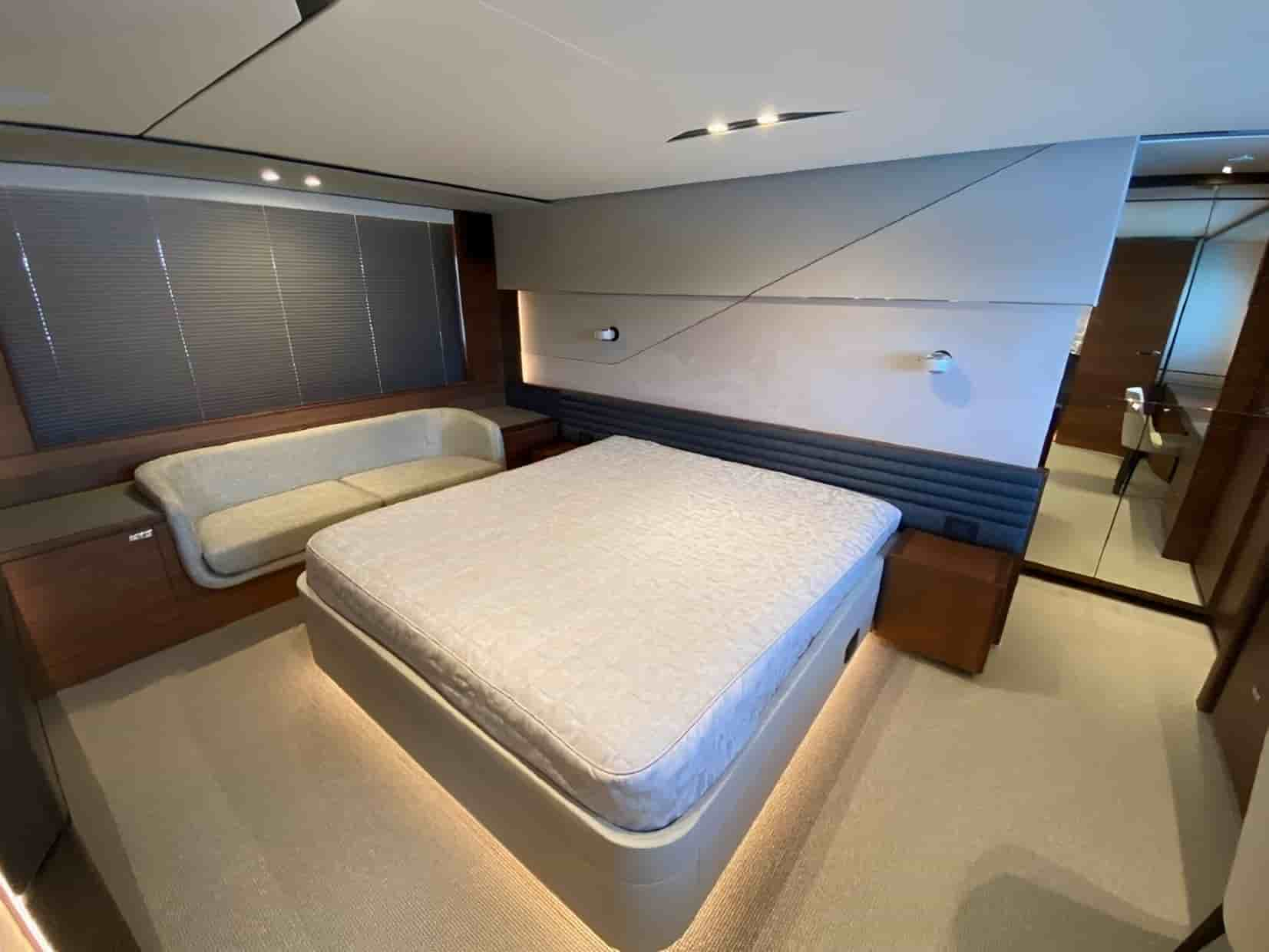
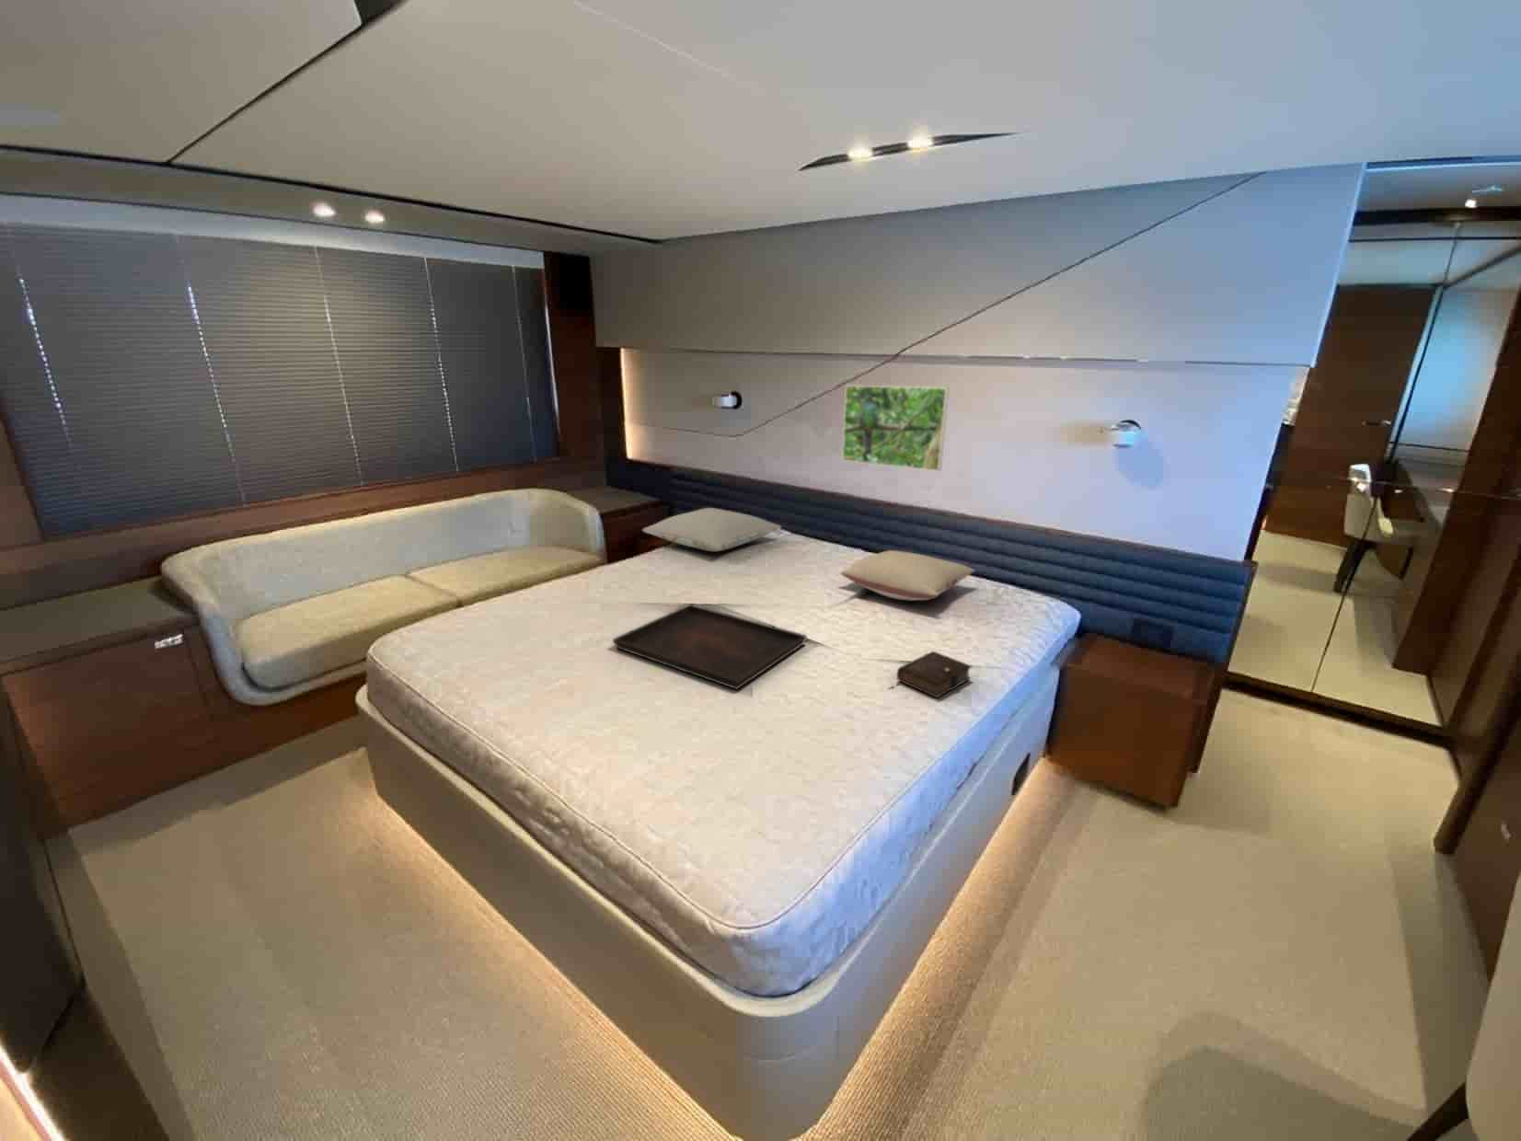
+ pillow (712, 529)
+ pillow (909, 573)
+ book (929, 676)
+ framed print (892, 425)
+ serving tray (711, 641)
